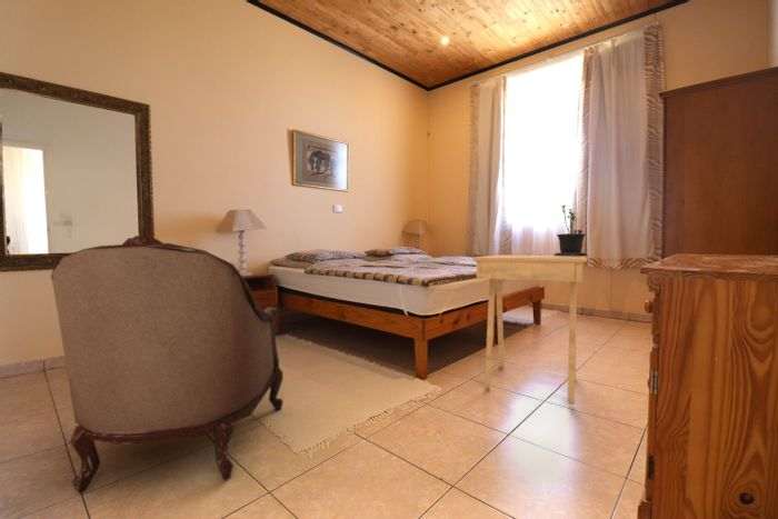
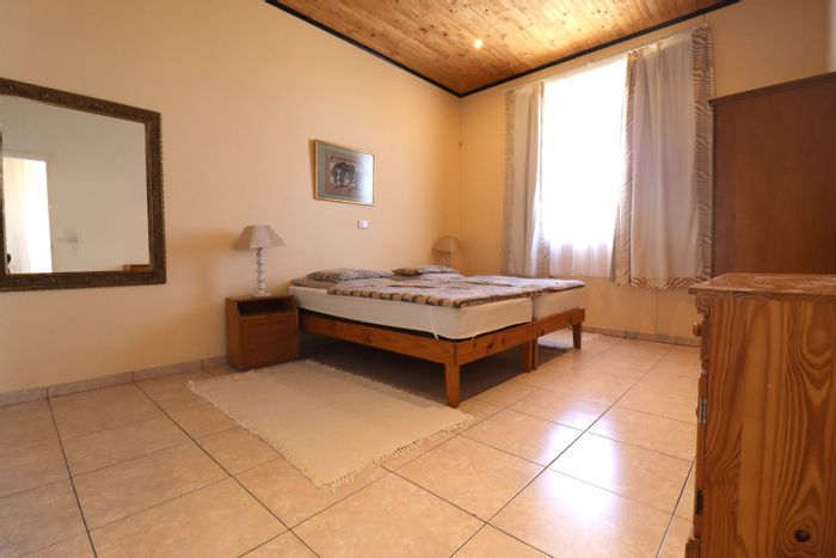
- potted plant (570, 230)
- side table (502, 326)
- armchair (182, 343)
